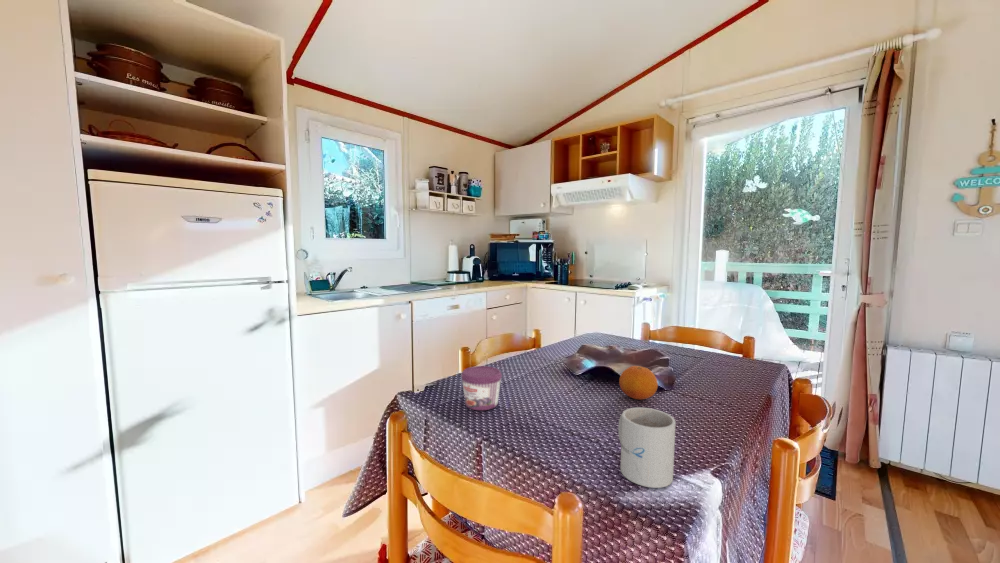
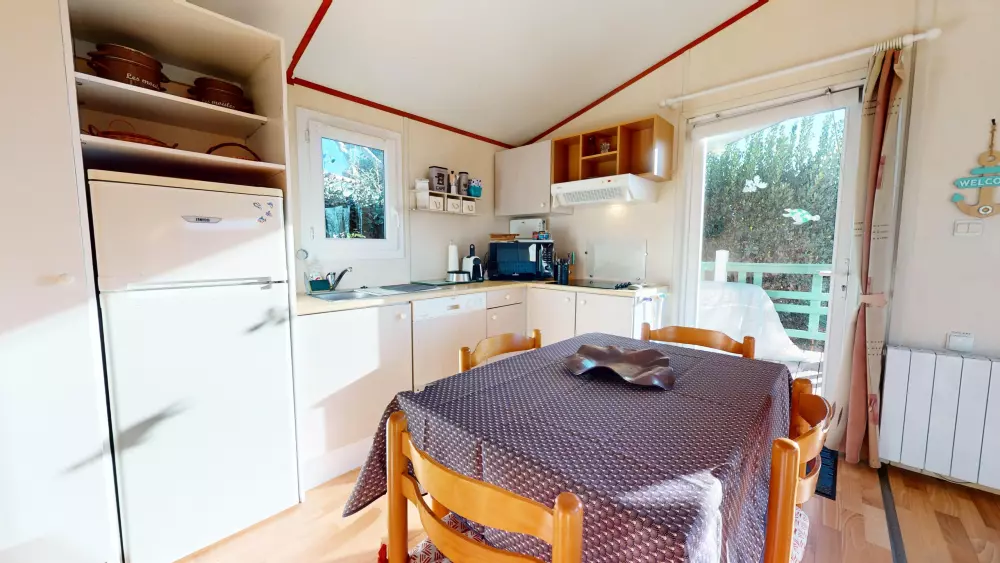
- mug (642, 440)
- jam (481, 387)
- fruit (638, 382)
